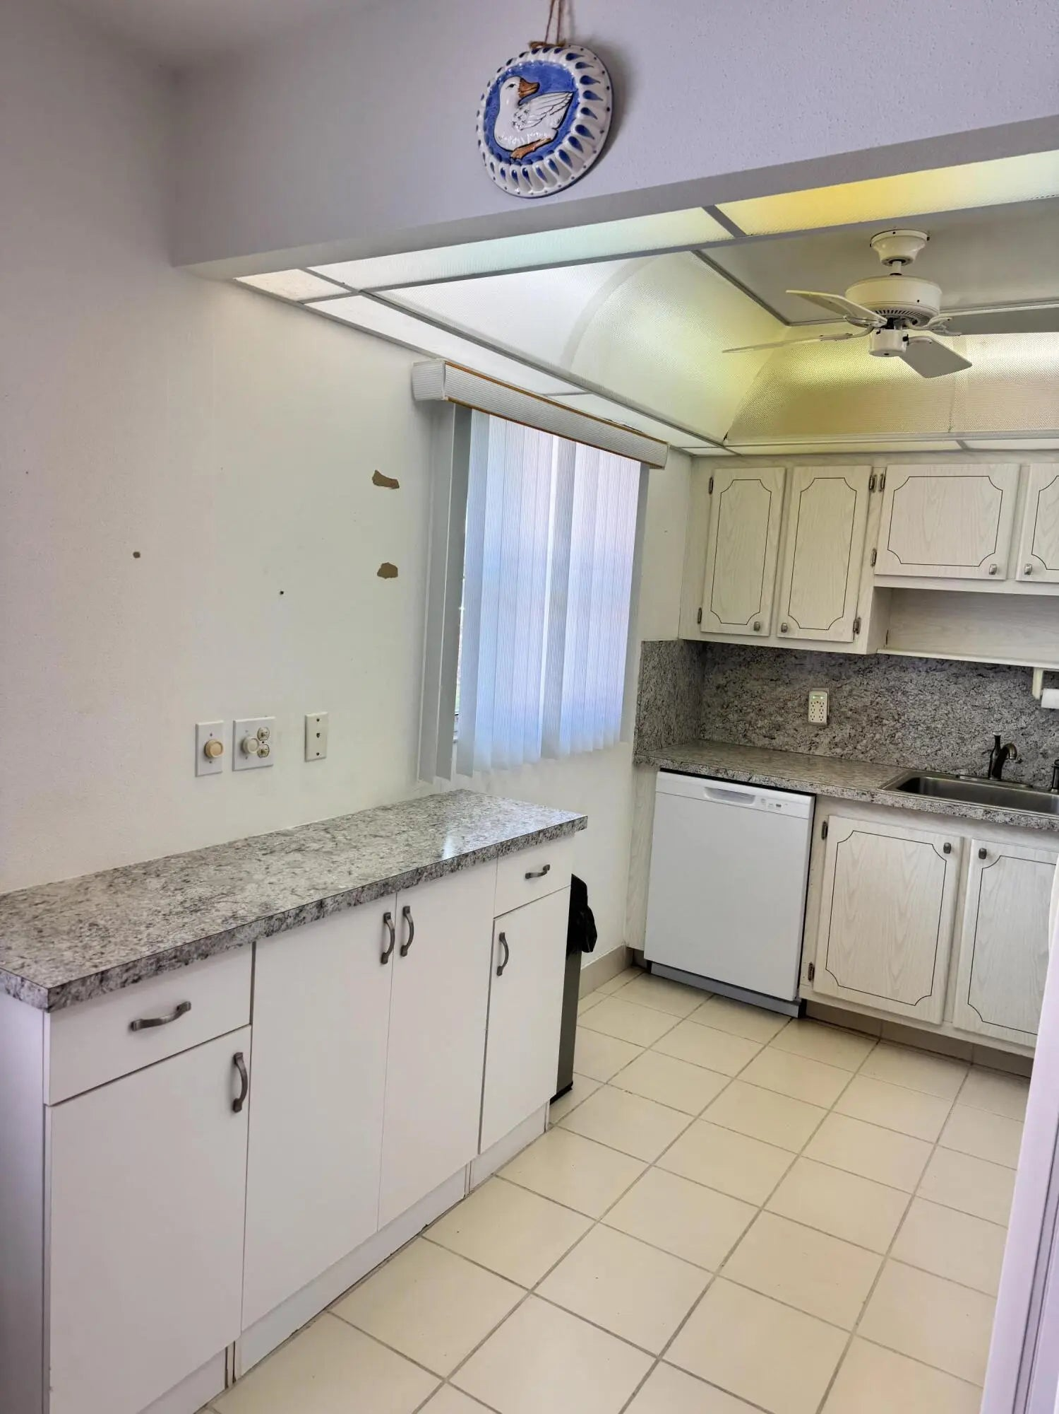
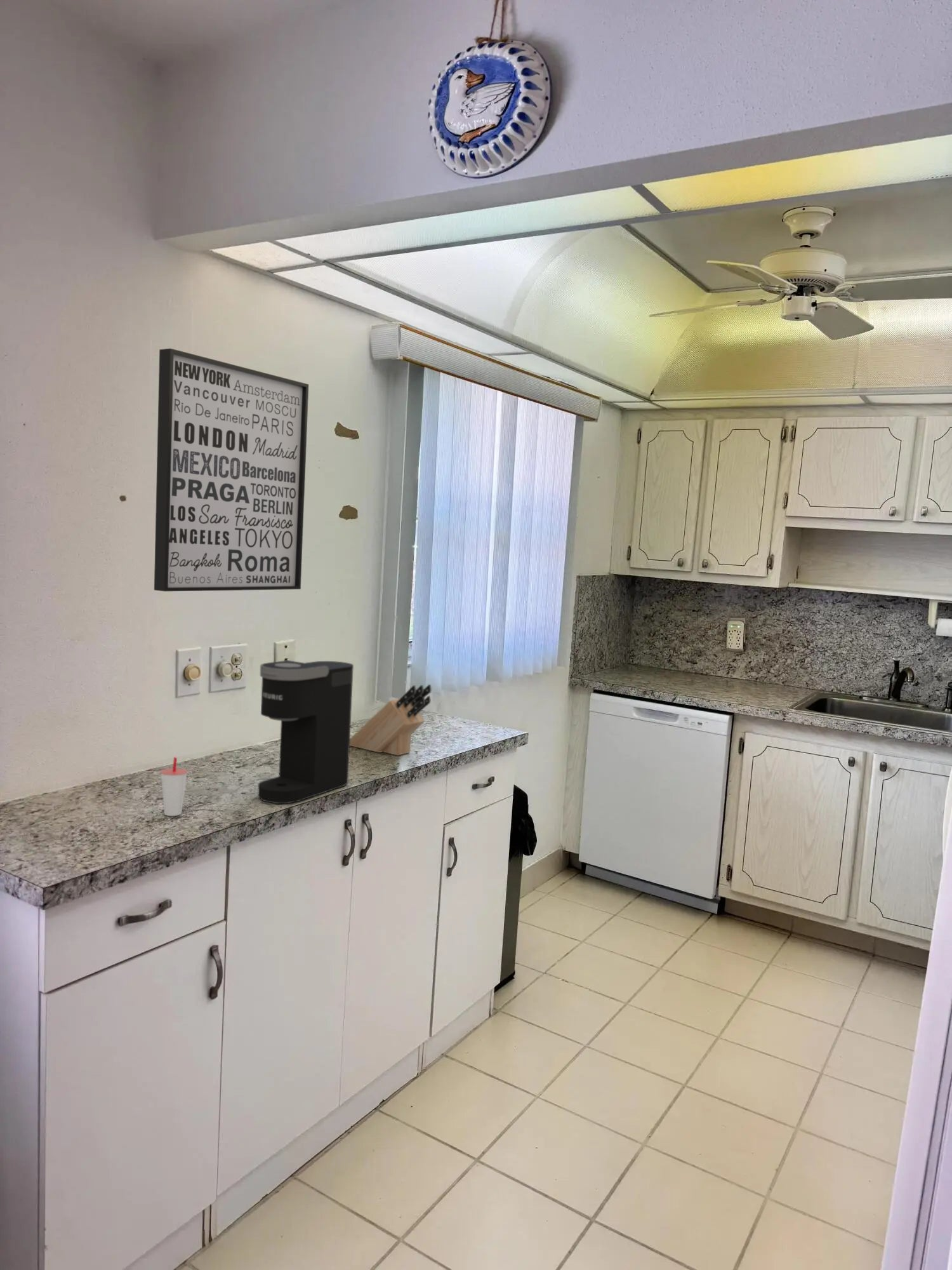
+ wall art (236, 480)
+ knife block (391, 715)
+ coffee maker (306, 726)
+ cup (173, 785)
